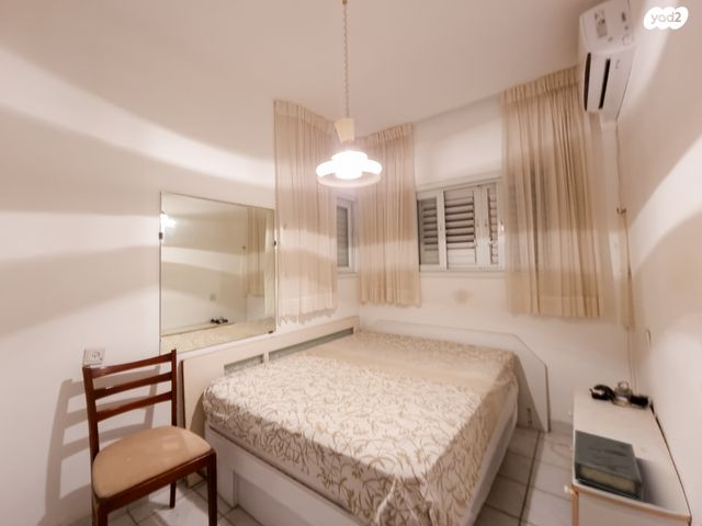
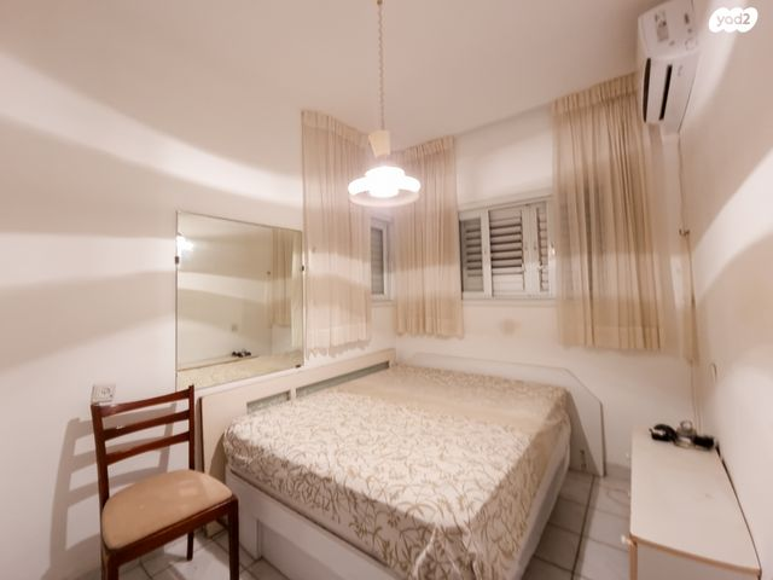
- book (604, 460)
